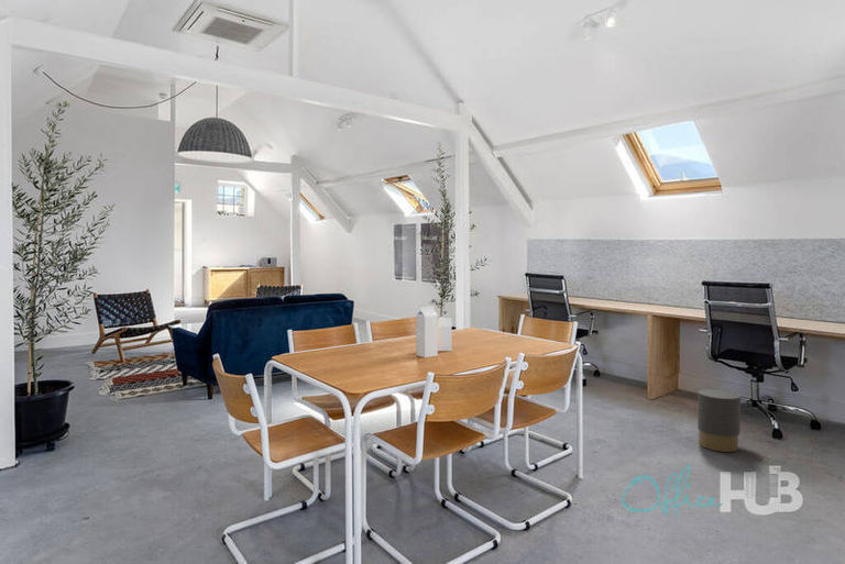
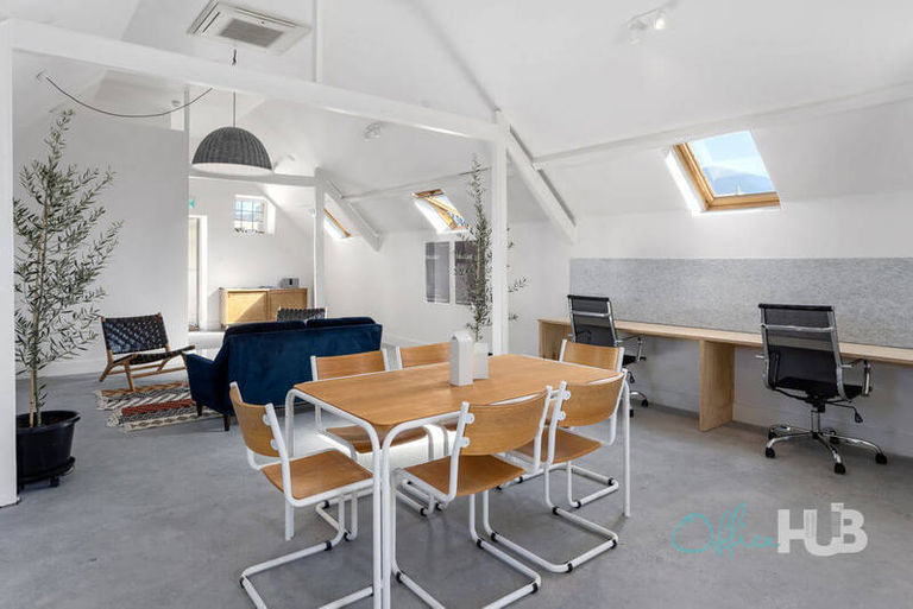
- trash can (722, 418)
